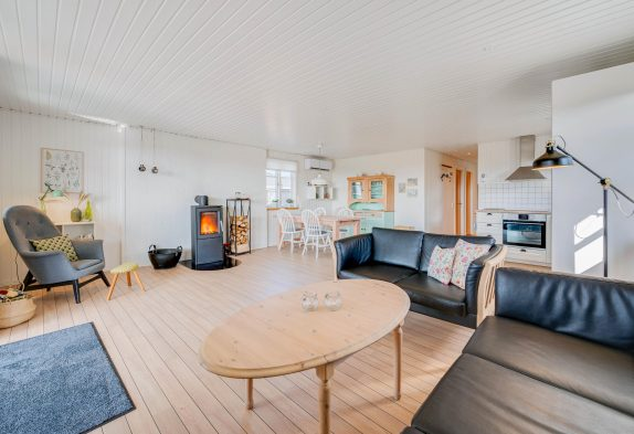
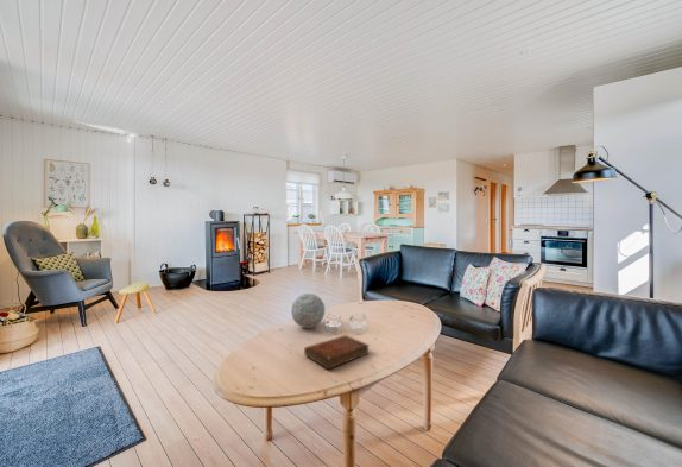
+ bible (336, 349)
+ decorative ball (308, 310)
